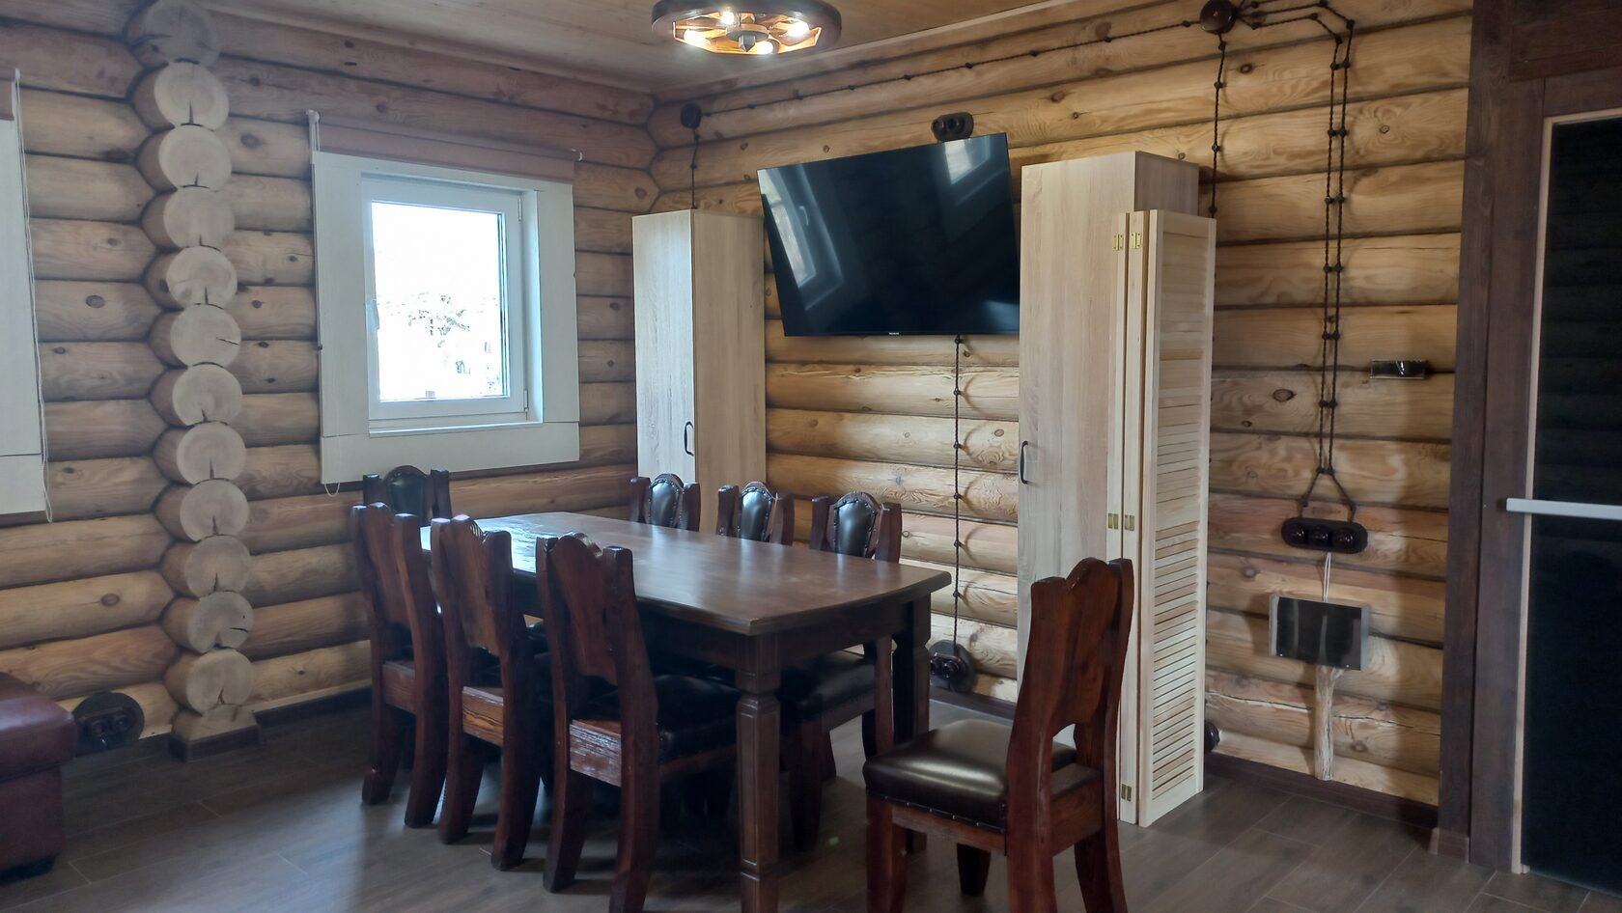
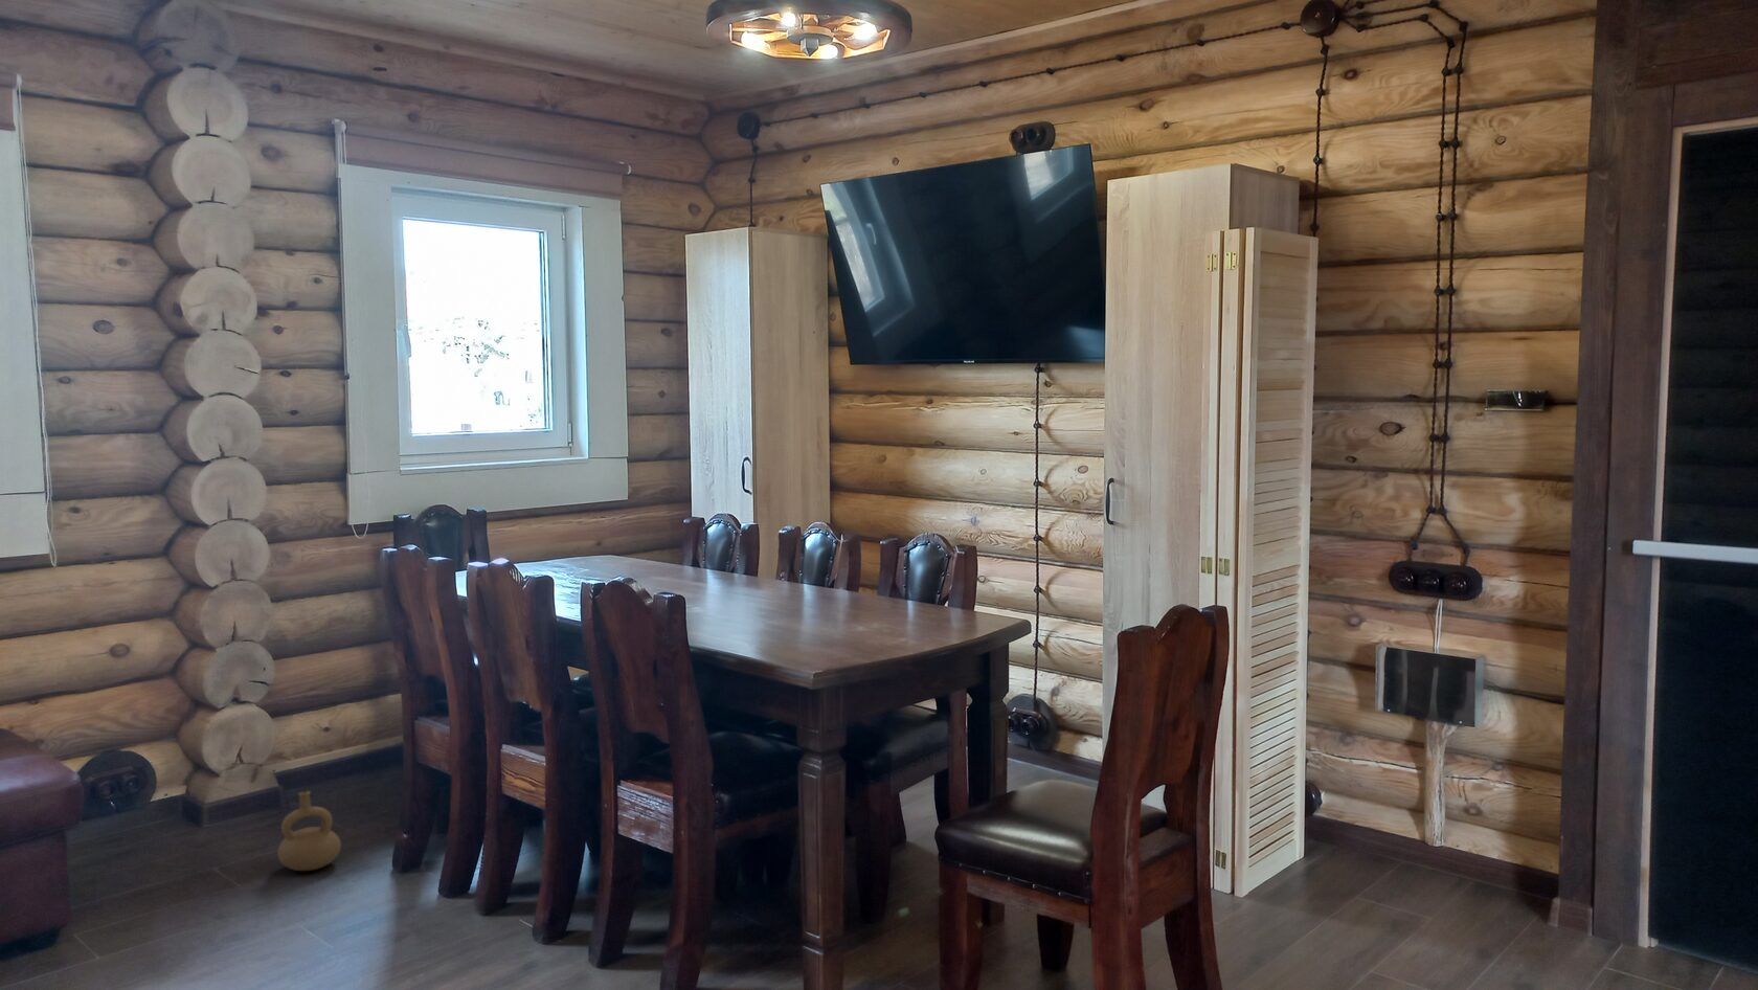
+ ceramic jug (309, 829)
